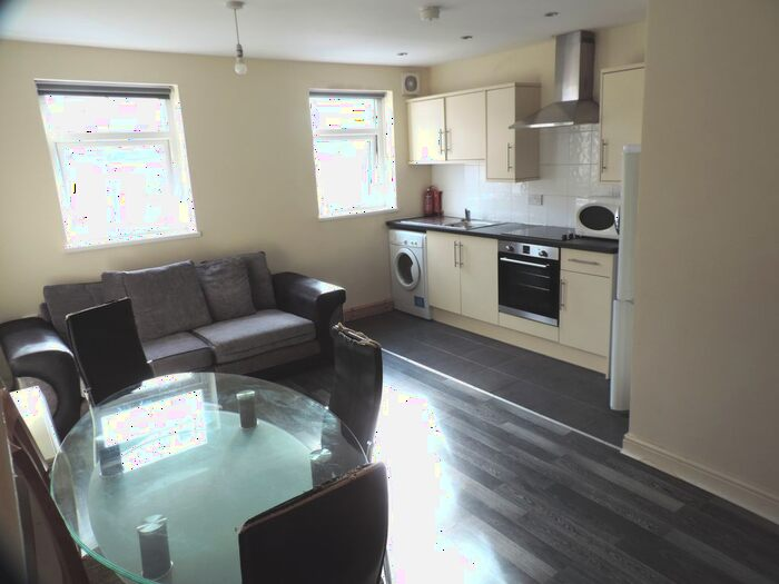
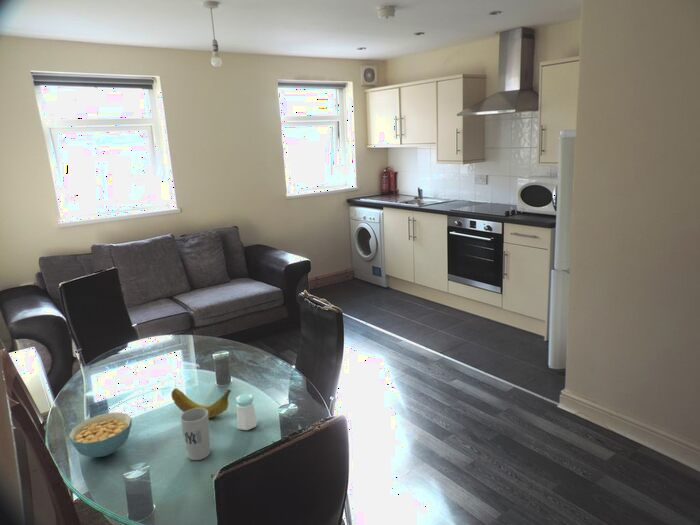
+ cereal bowl (103, 439)
+ fruit (201, 405)
+ salt shaker (245, 411)
+ cup (196, 434)
